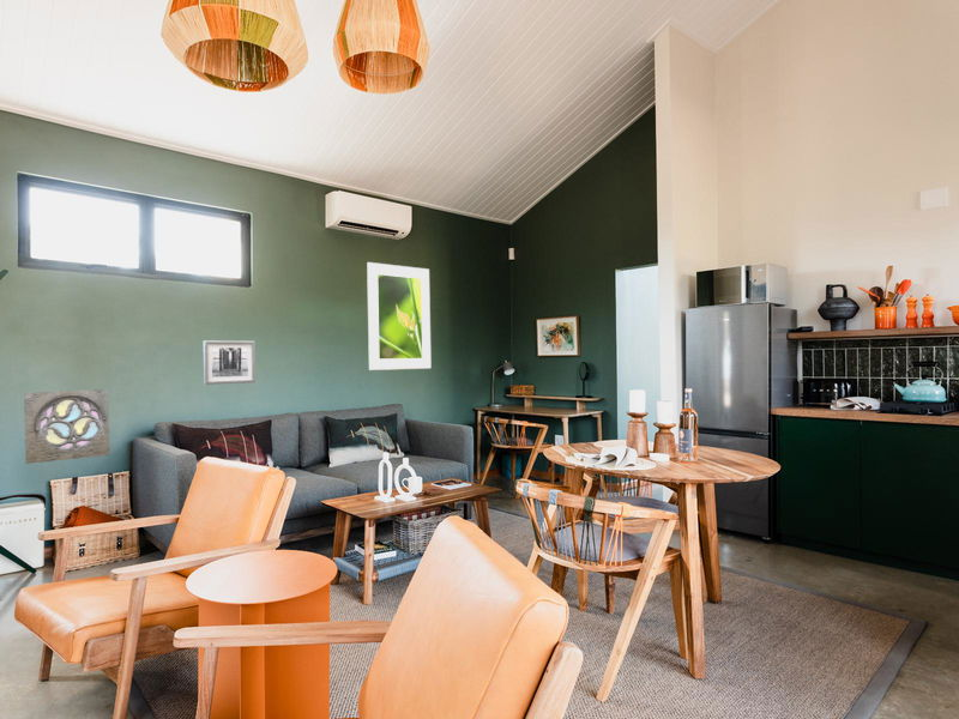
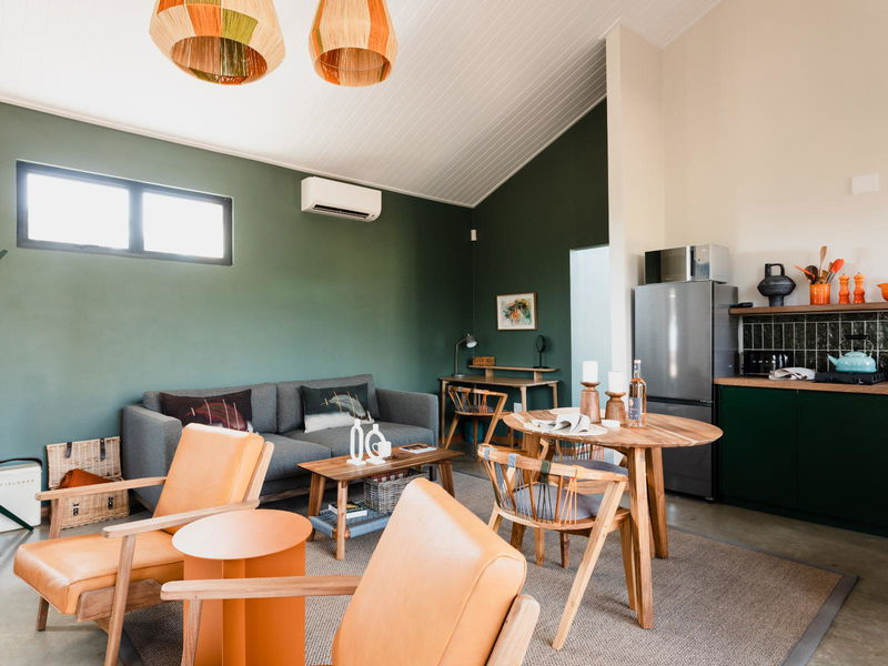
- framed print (399, 318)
- wall ornament (67, 424)
- wall art (229, 362)
